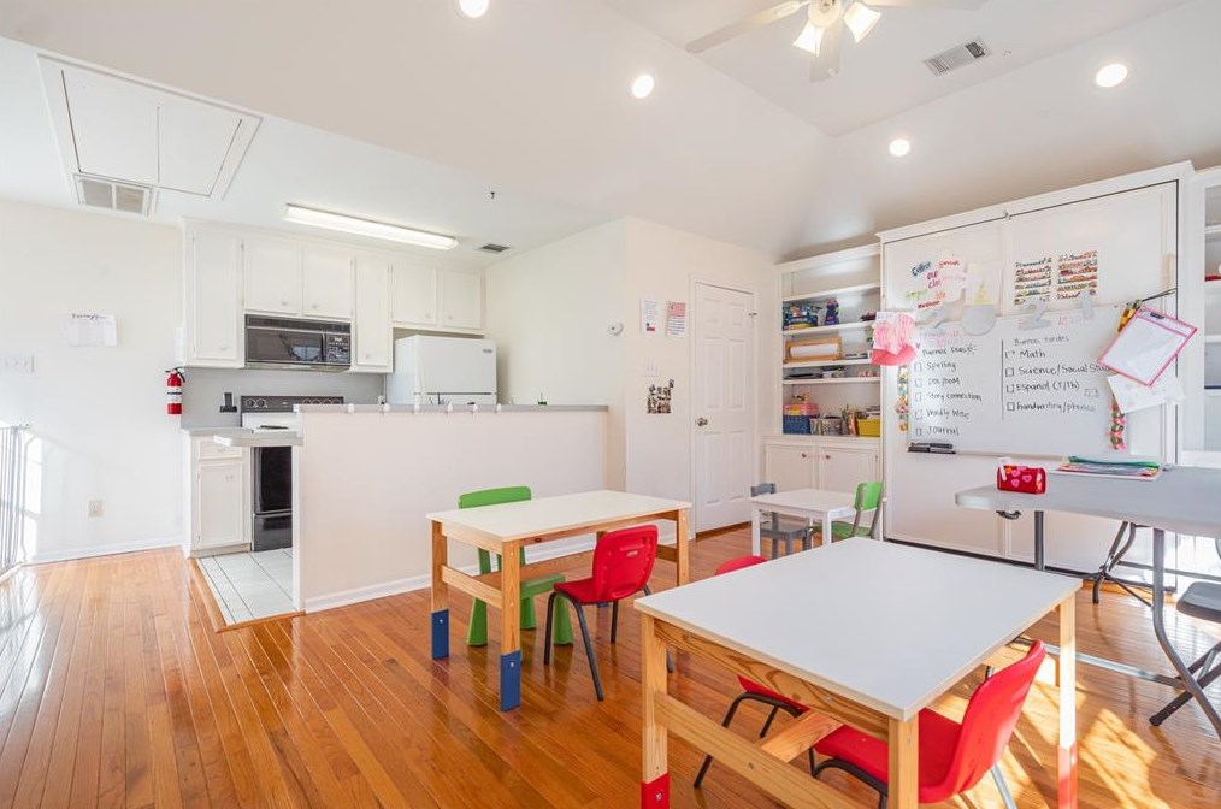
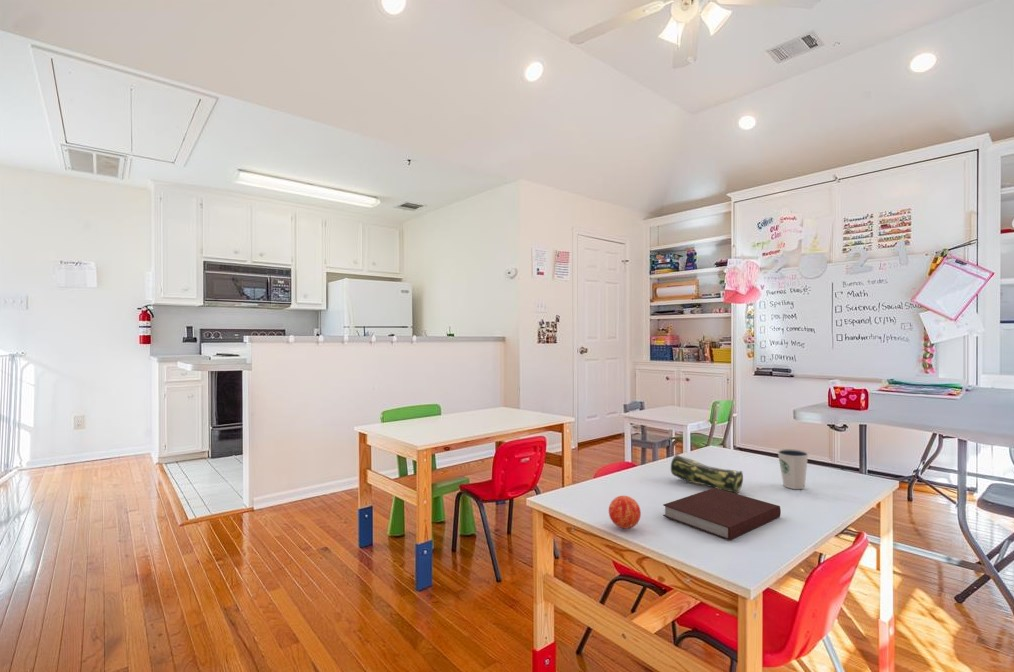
+ notebook (721, 511)
+ dixie cup (792, 469)
+ apple (624, 511)
+ pencil case (707, 473)
